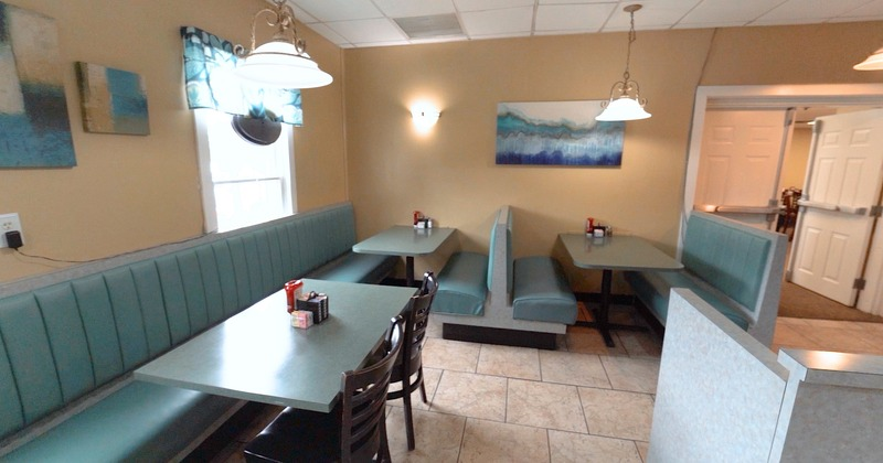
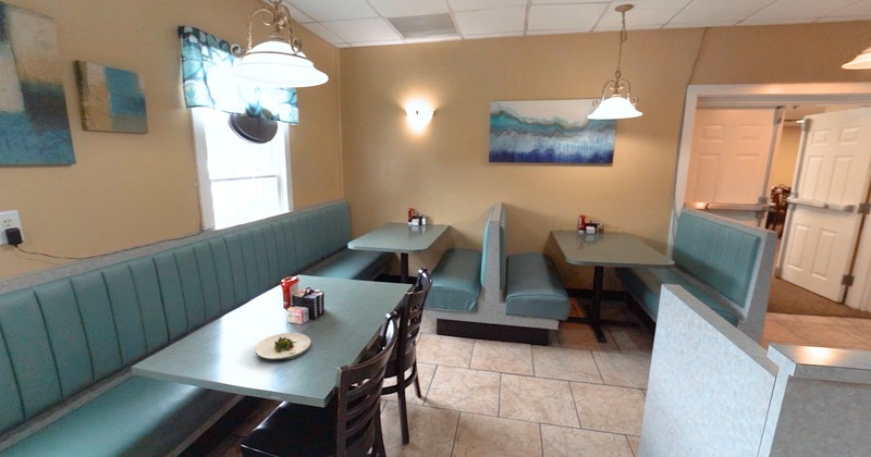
+ salad plate (284, 343)
